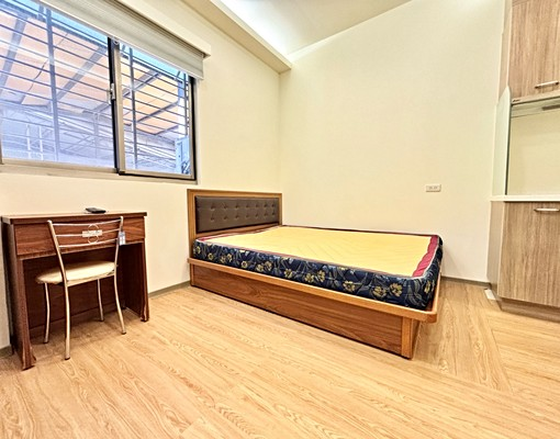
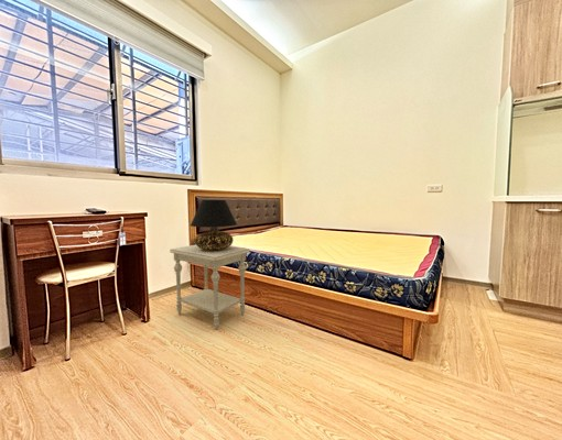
+ side table (212, 280)
+ table lamp (214, 224)
